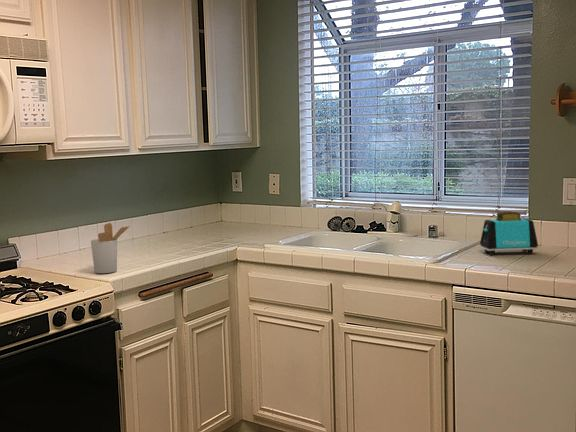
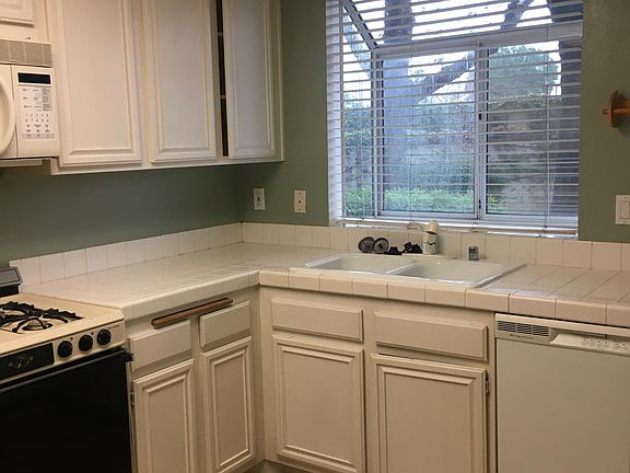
- utensil holder (111, 247)
- toaster (508, 232)
